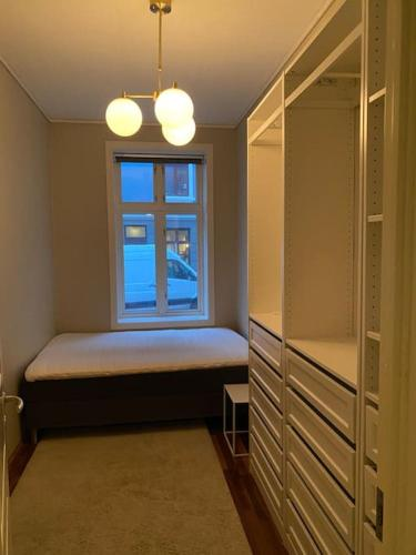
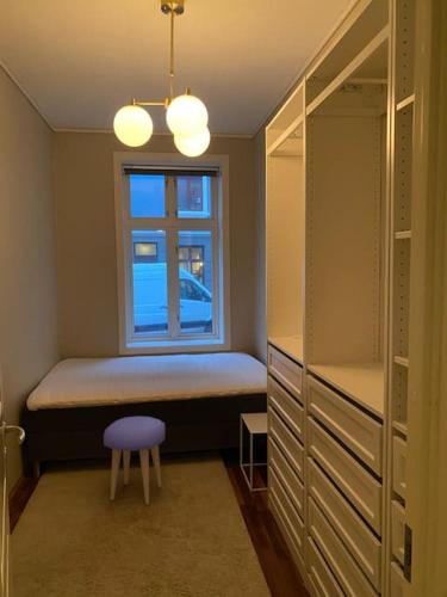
+ stool (139, 455)
